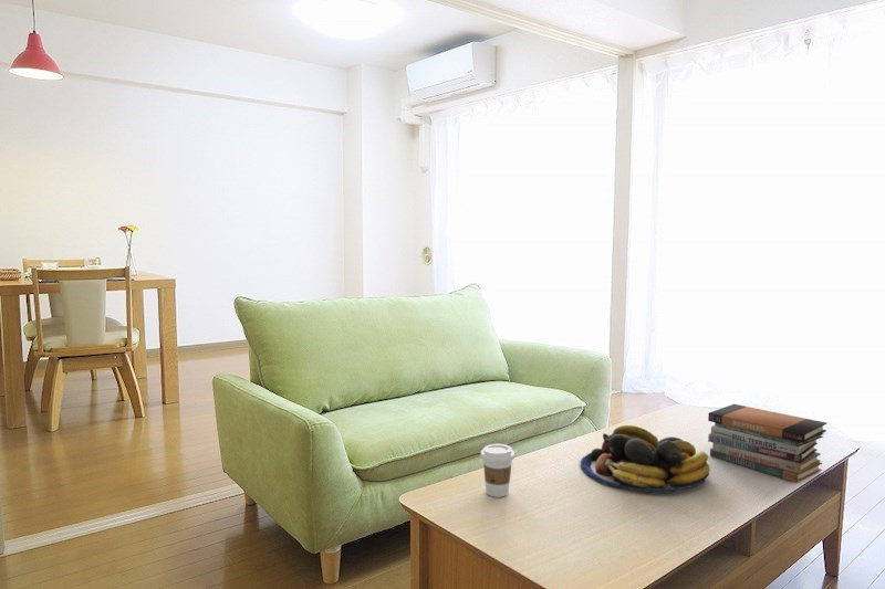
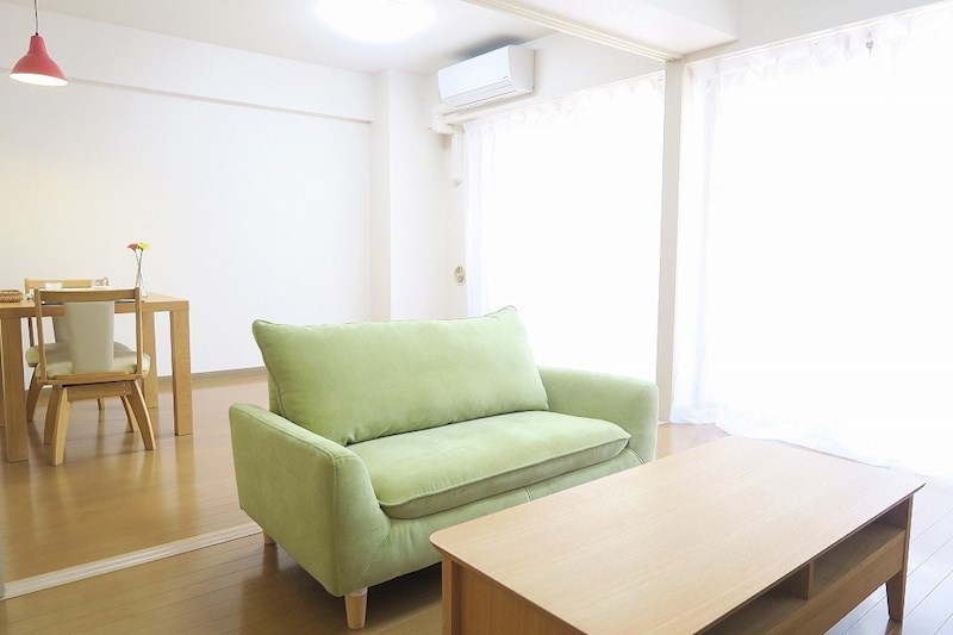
- fruit bowl (642, 449)
- coffee cup (497, 470)
- book stack (763, 440)
